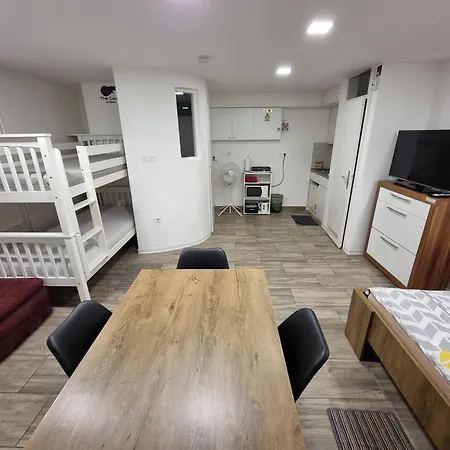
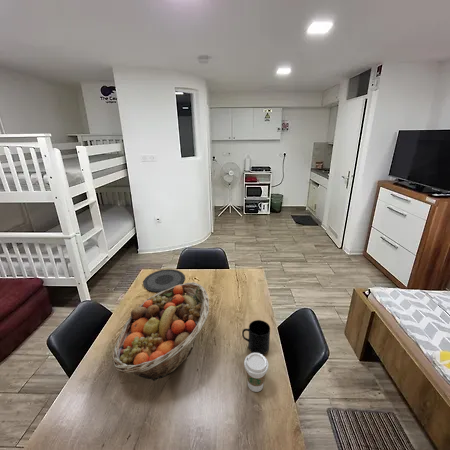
+ plate (164, 279)
+ mug (255, 337)
+ fruit basket (165, 325)
+ coffee cup (255, 372)
